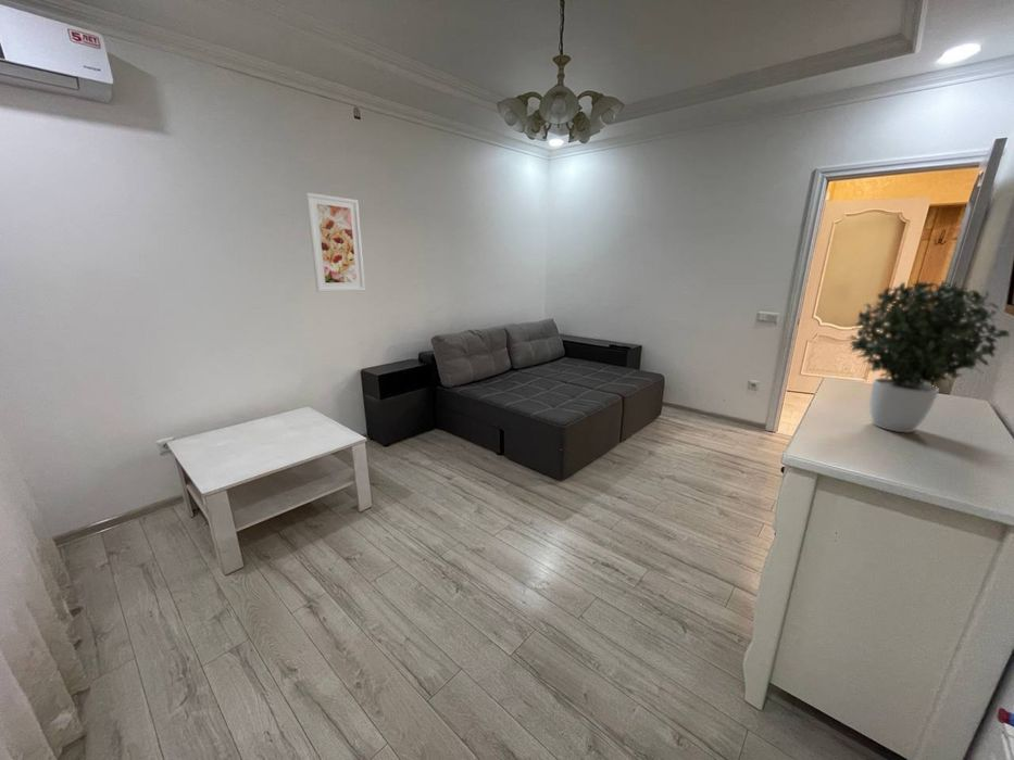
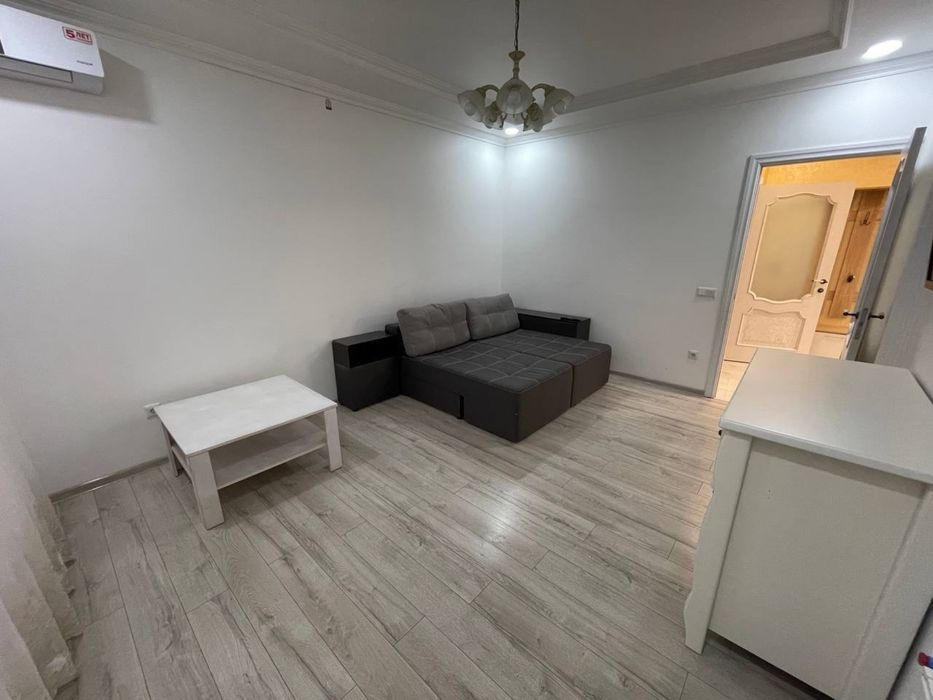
- potted plant (911, 356)
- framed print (337, 244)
